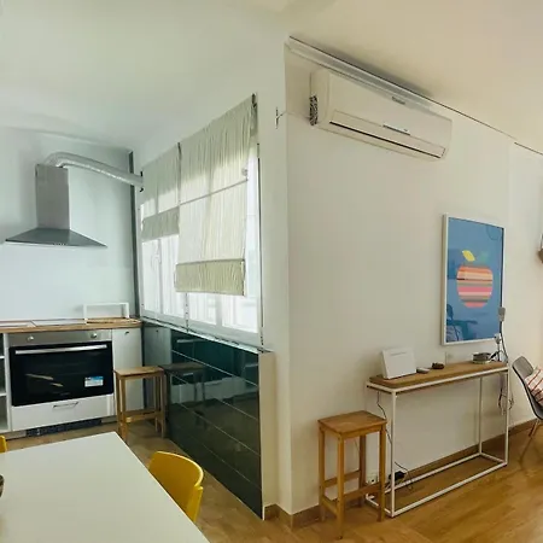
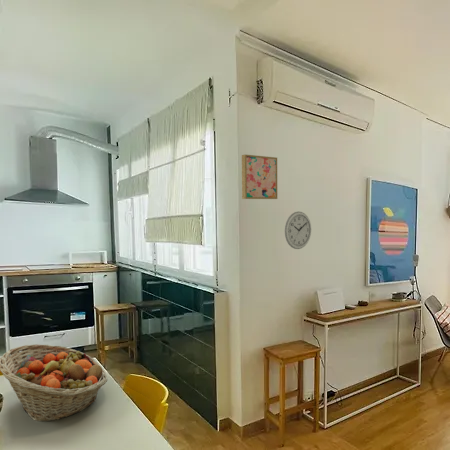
+ fruit basket (55, 375)
+ wall clock (298, 230)
+ wall art (260, 177)
